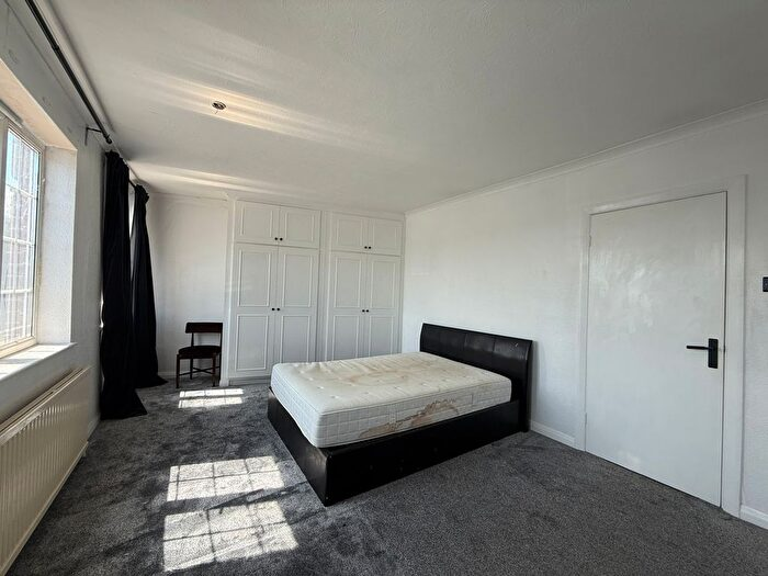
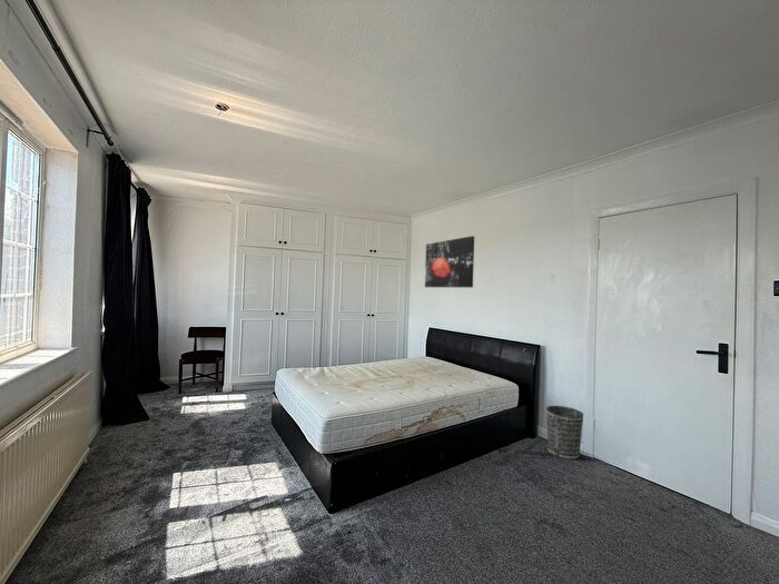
+ wall art (447, 264)
+ wastebasket (563, 432)
